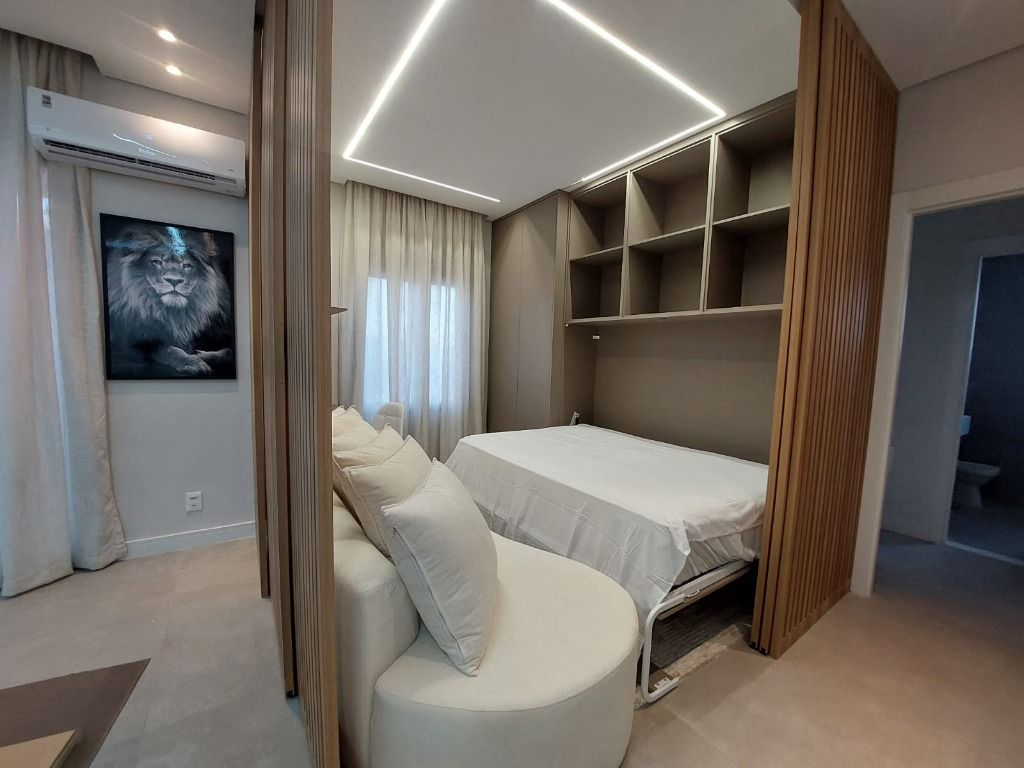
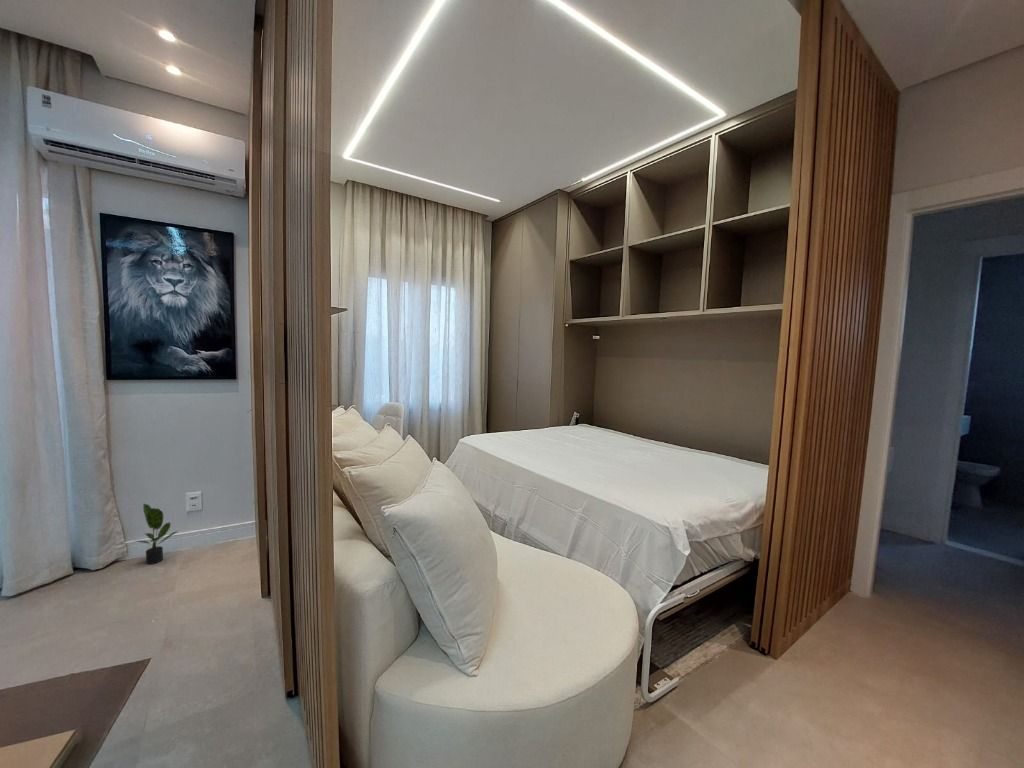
+ potted plant (156, 532)
